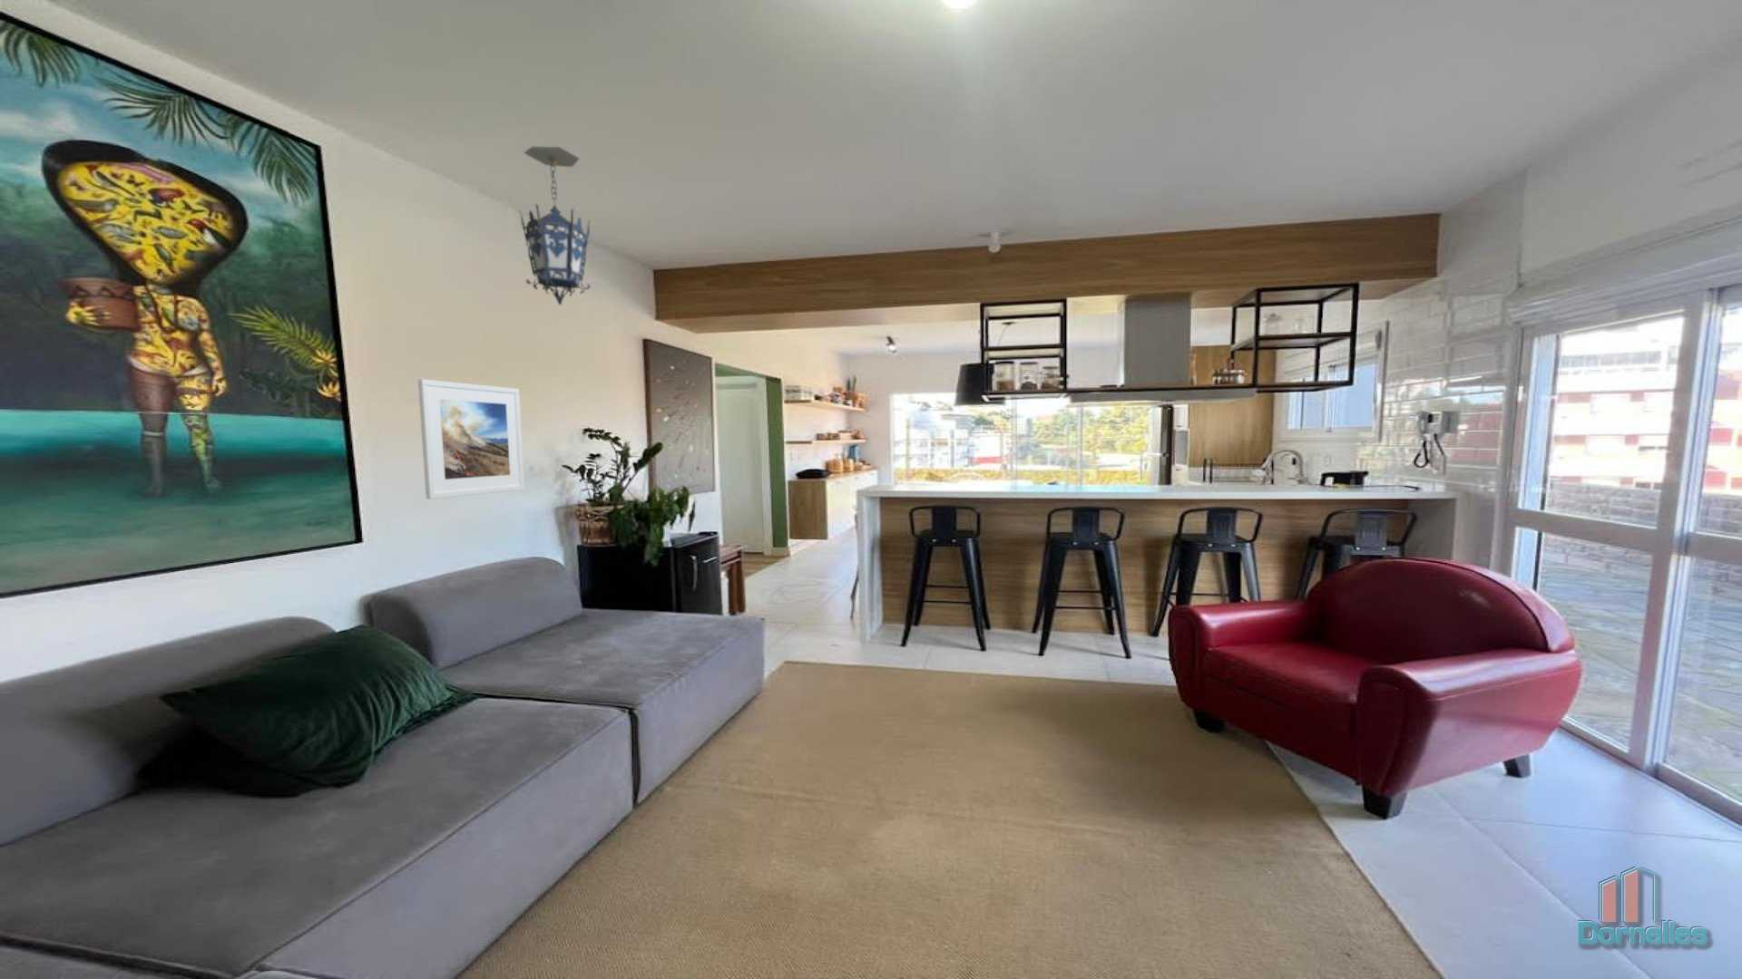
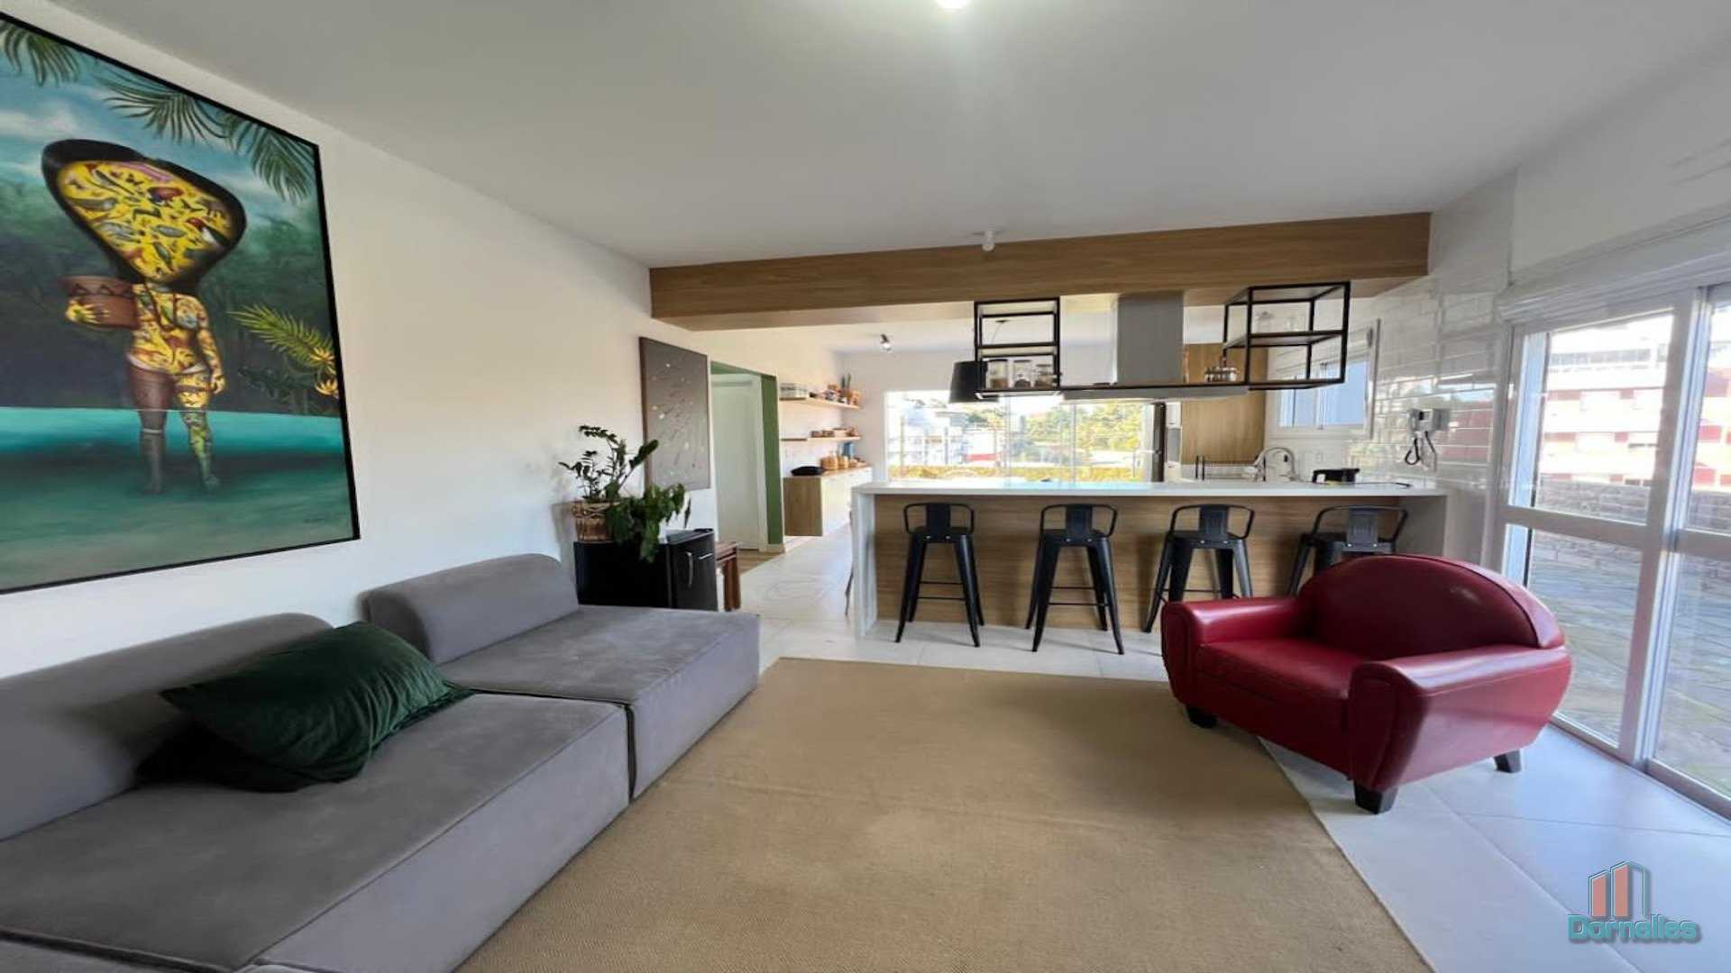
- hanging lantern (556, 231)
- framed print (475, 439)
